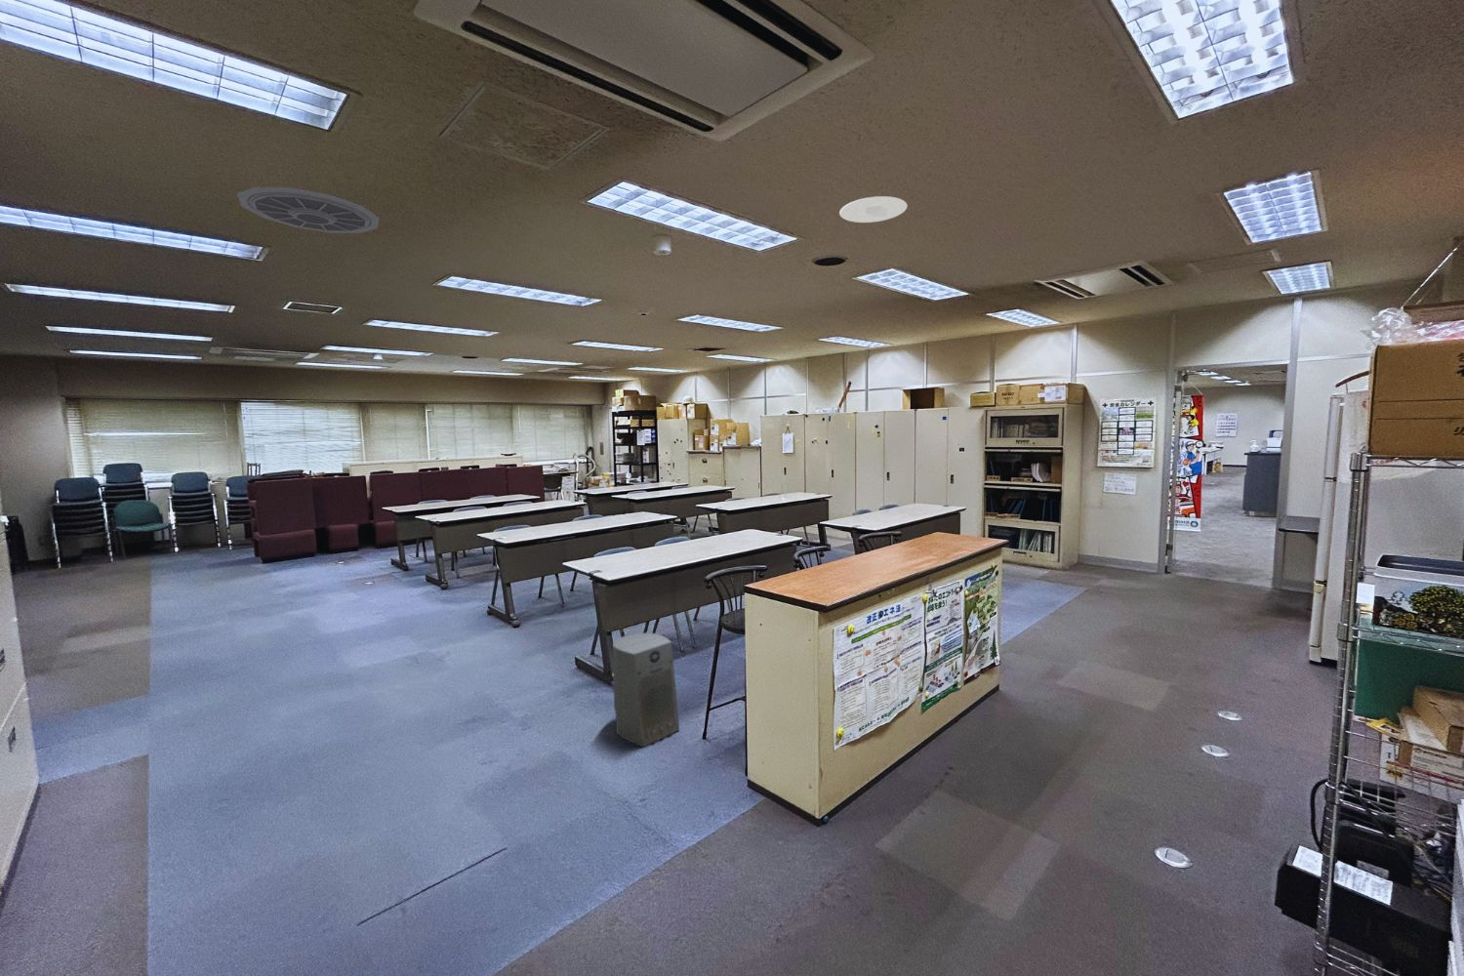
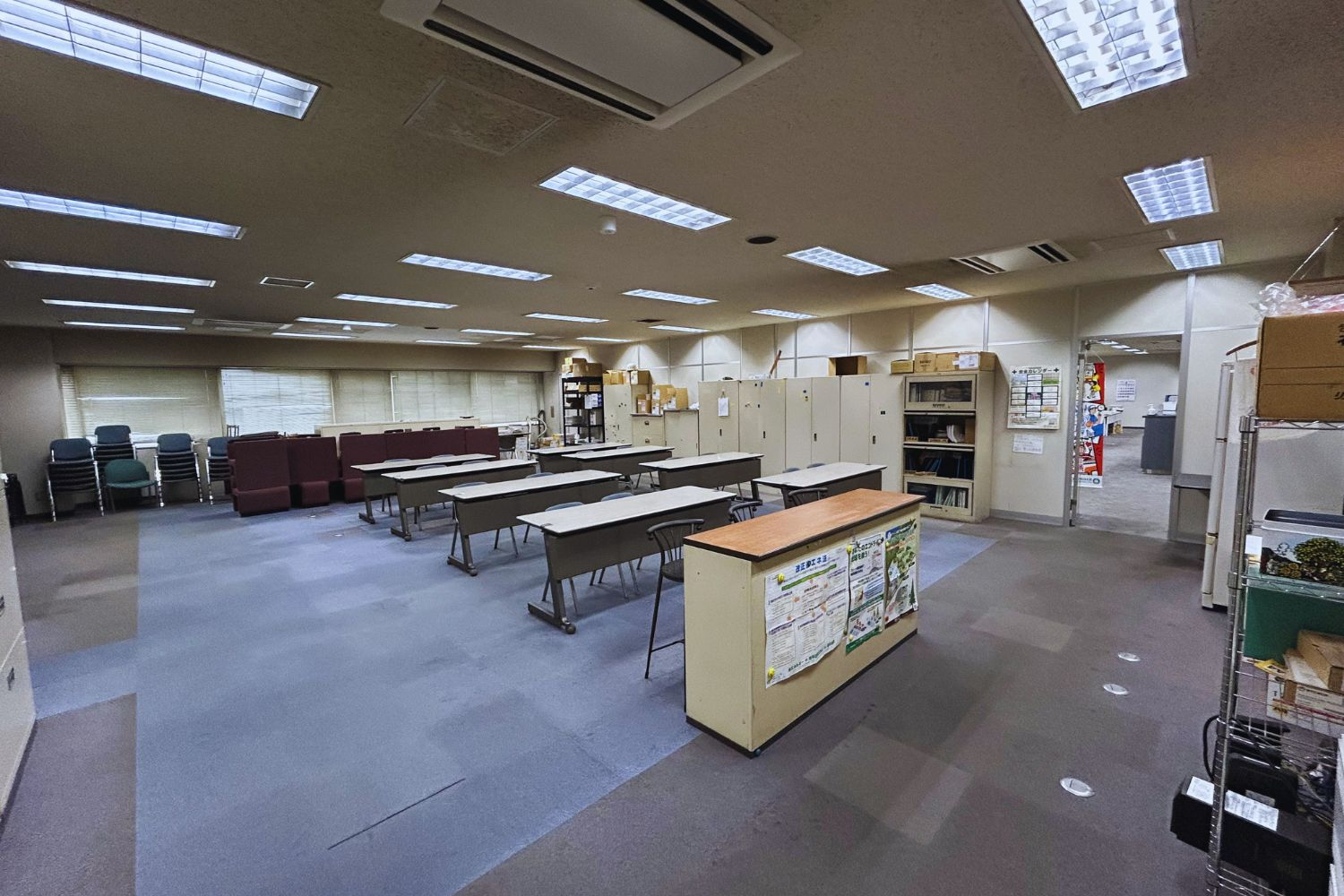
- ceiling vent (313, 215)
- fan (642, 684)
- recessed light (873, 206)
